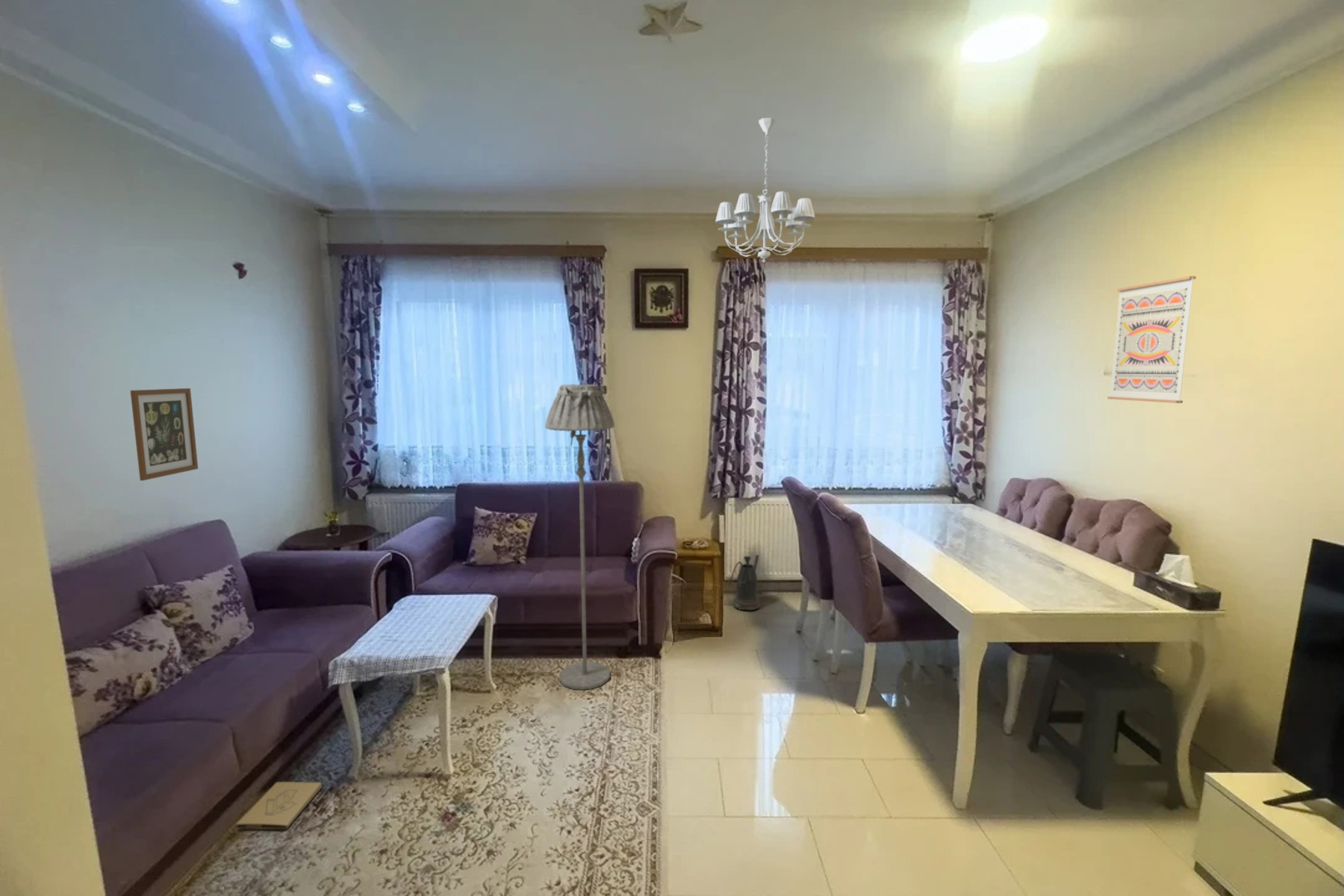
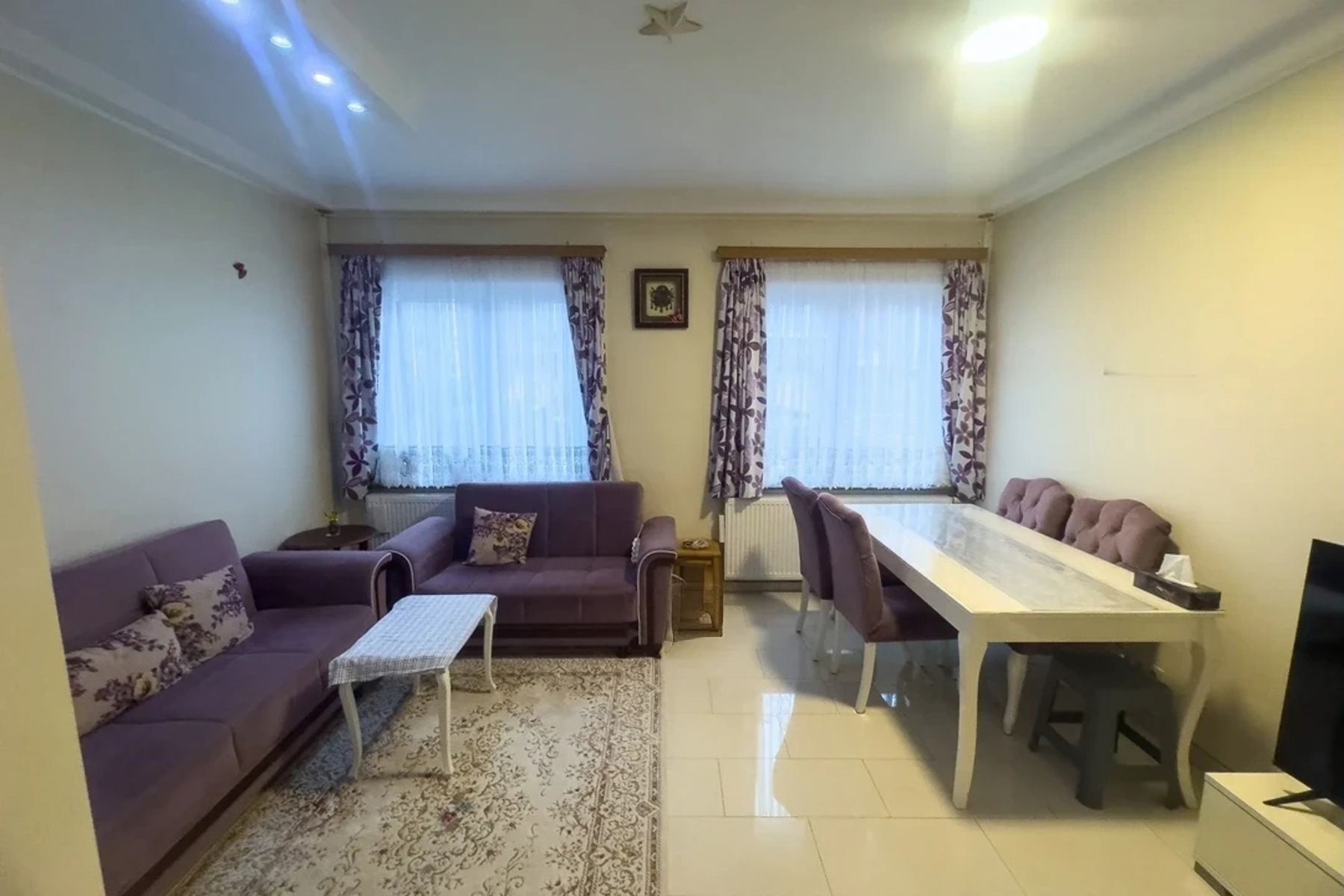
- chandelier (765, 193)
- floor lamp (582, 535)
- wall art (1148, 342)
- box (281, 804)
- watering can (744, 583)
- wall art (166, 432)
